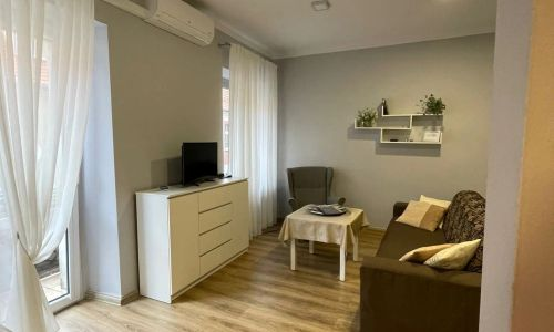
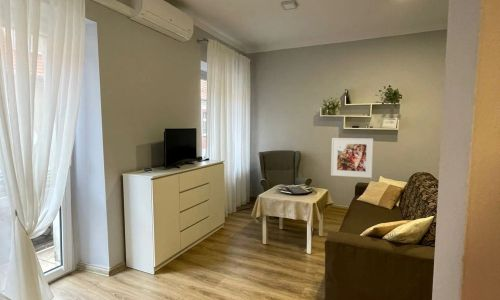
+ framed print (351, 157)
